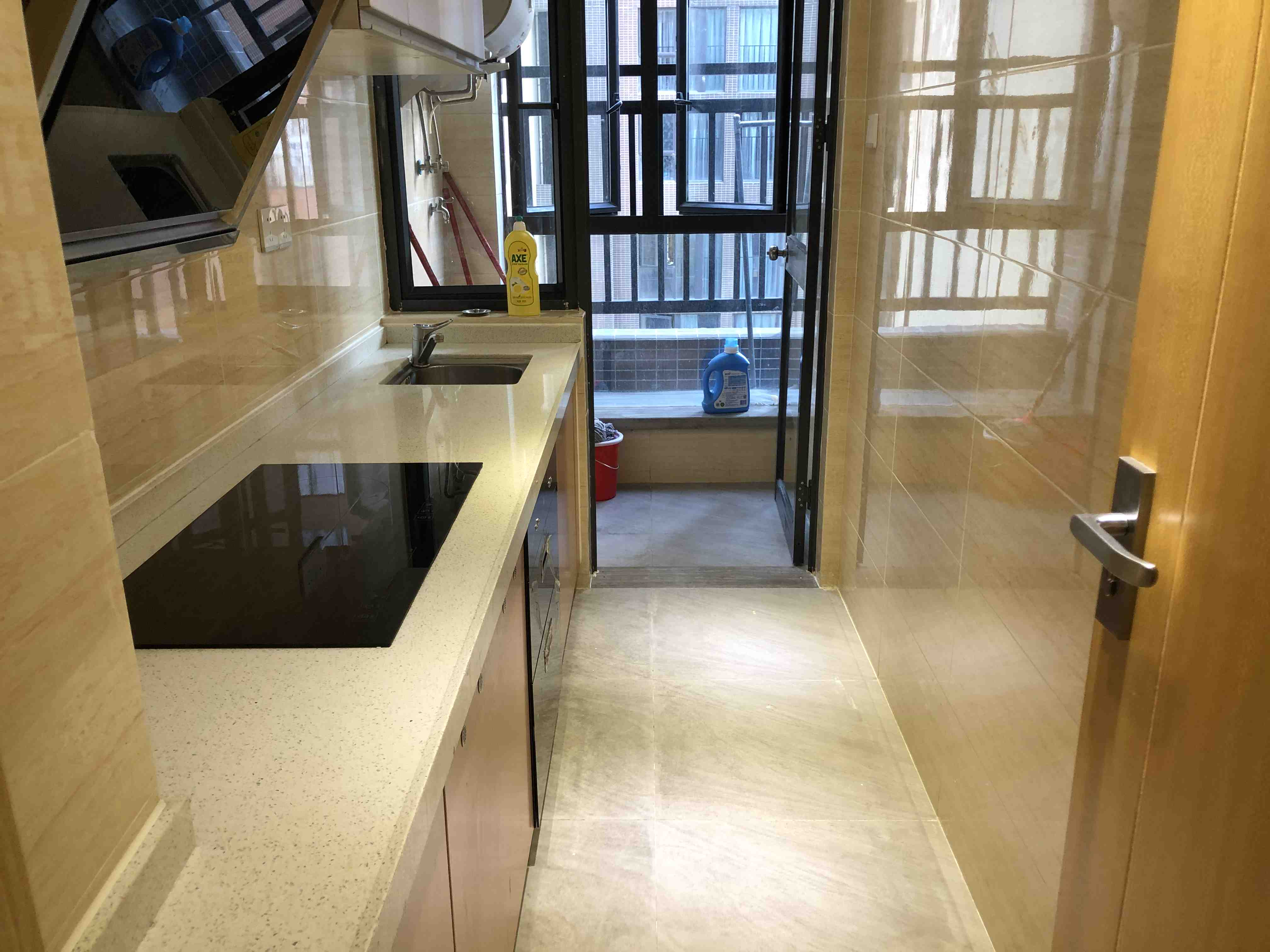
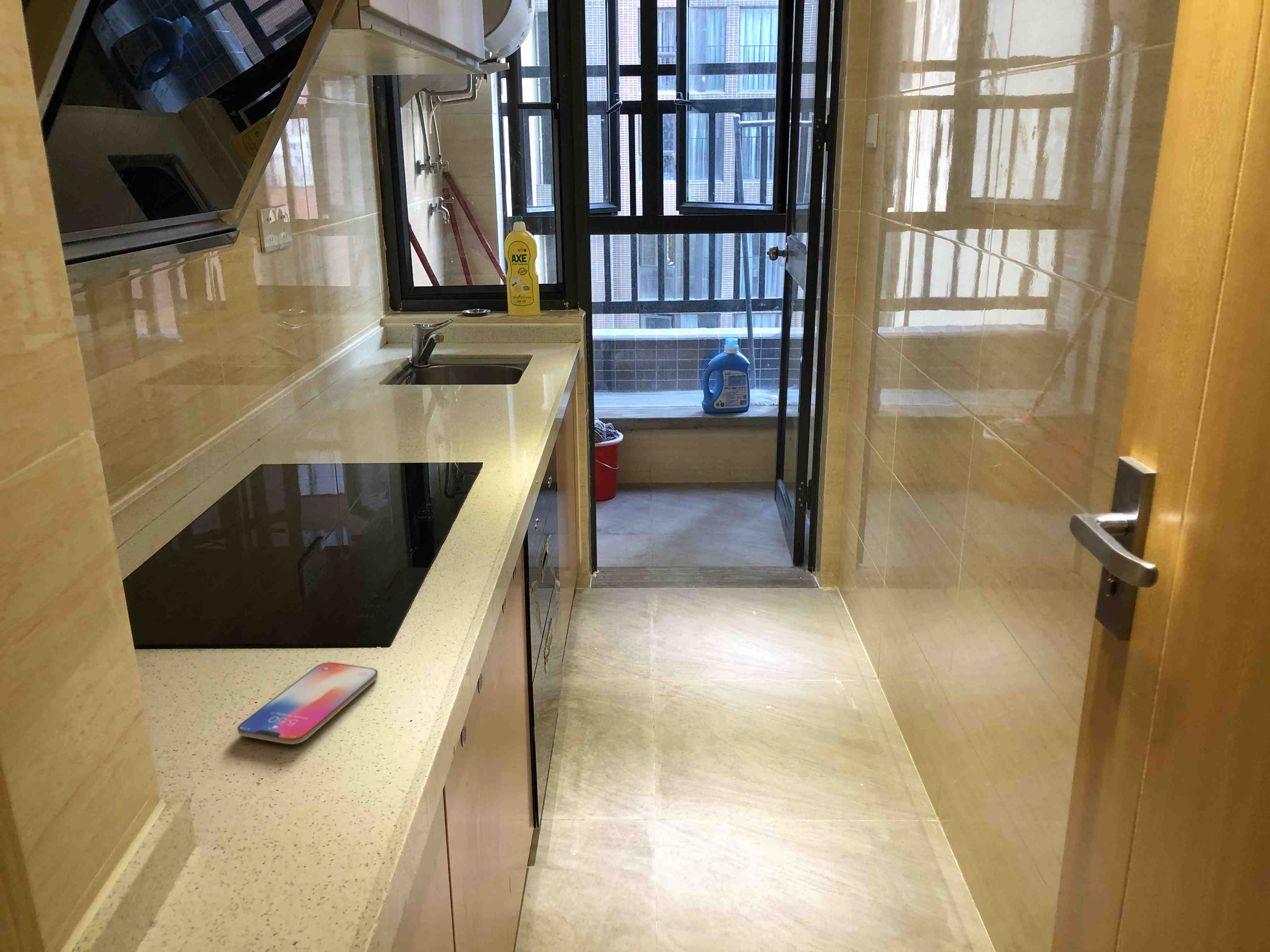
+ smartphone (312, 700)
